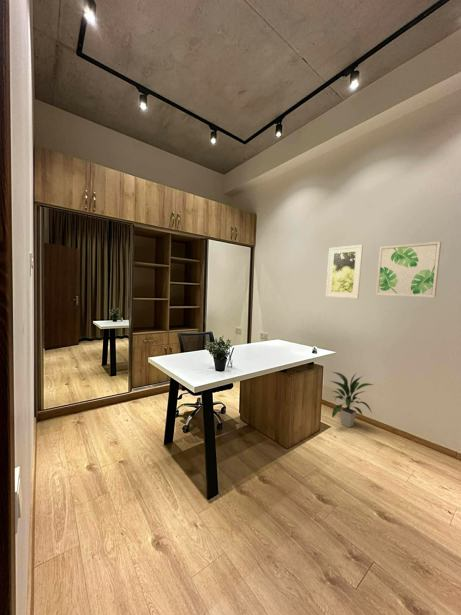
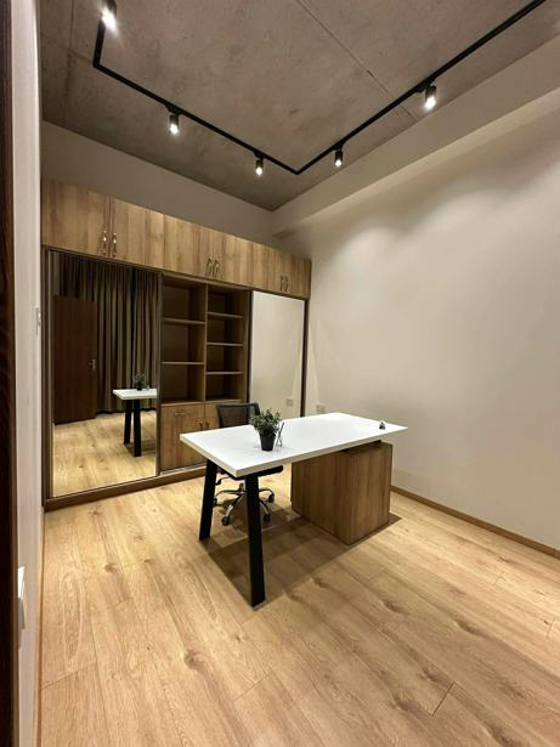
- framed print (343, 272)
- indoor plant (347, 397)
- wall art (405, 270)
